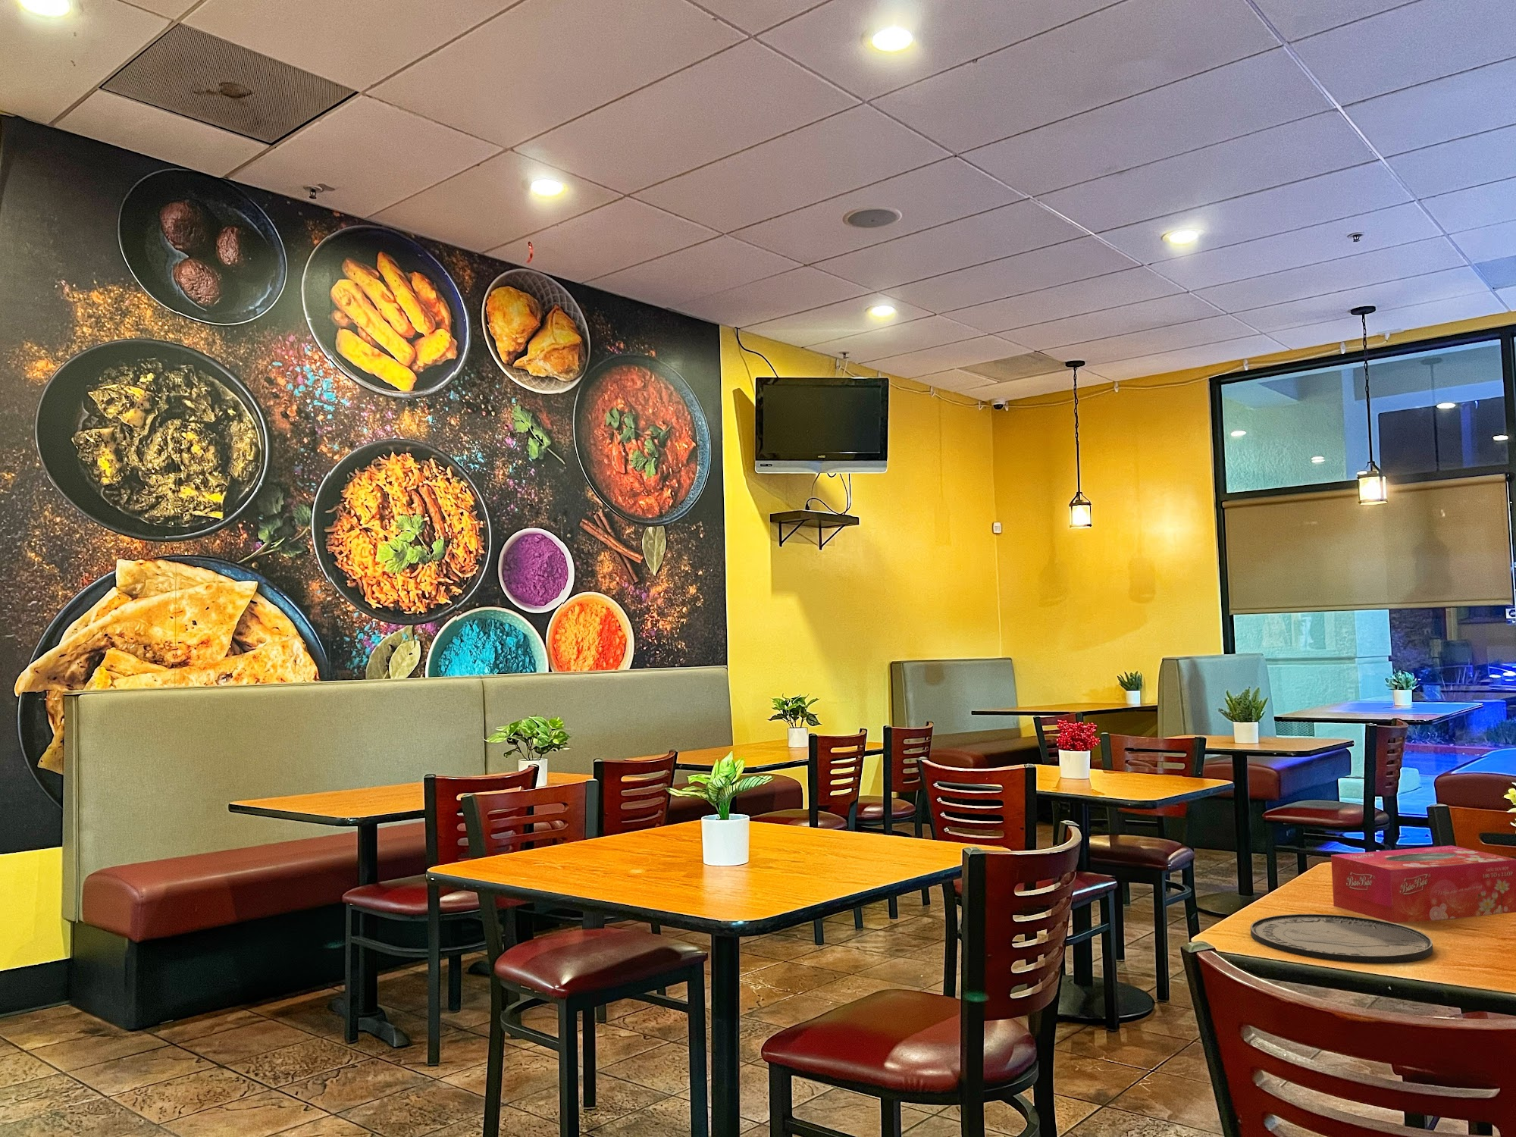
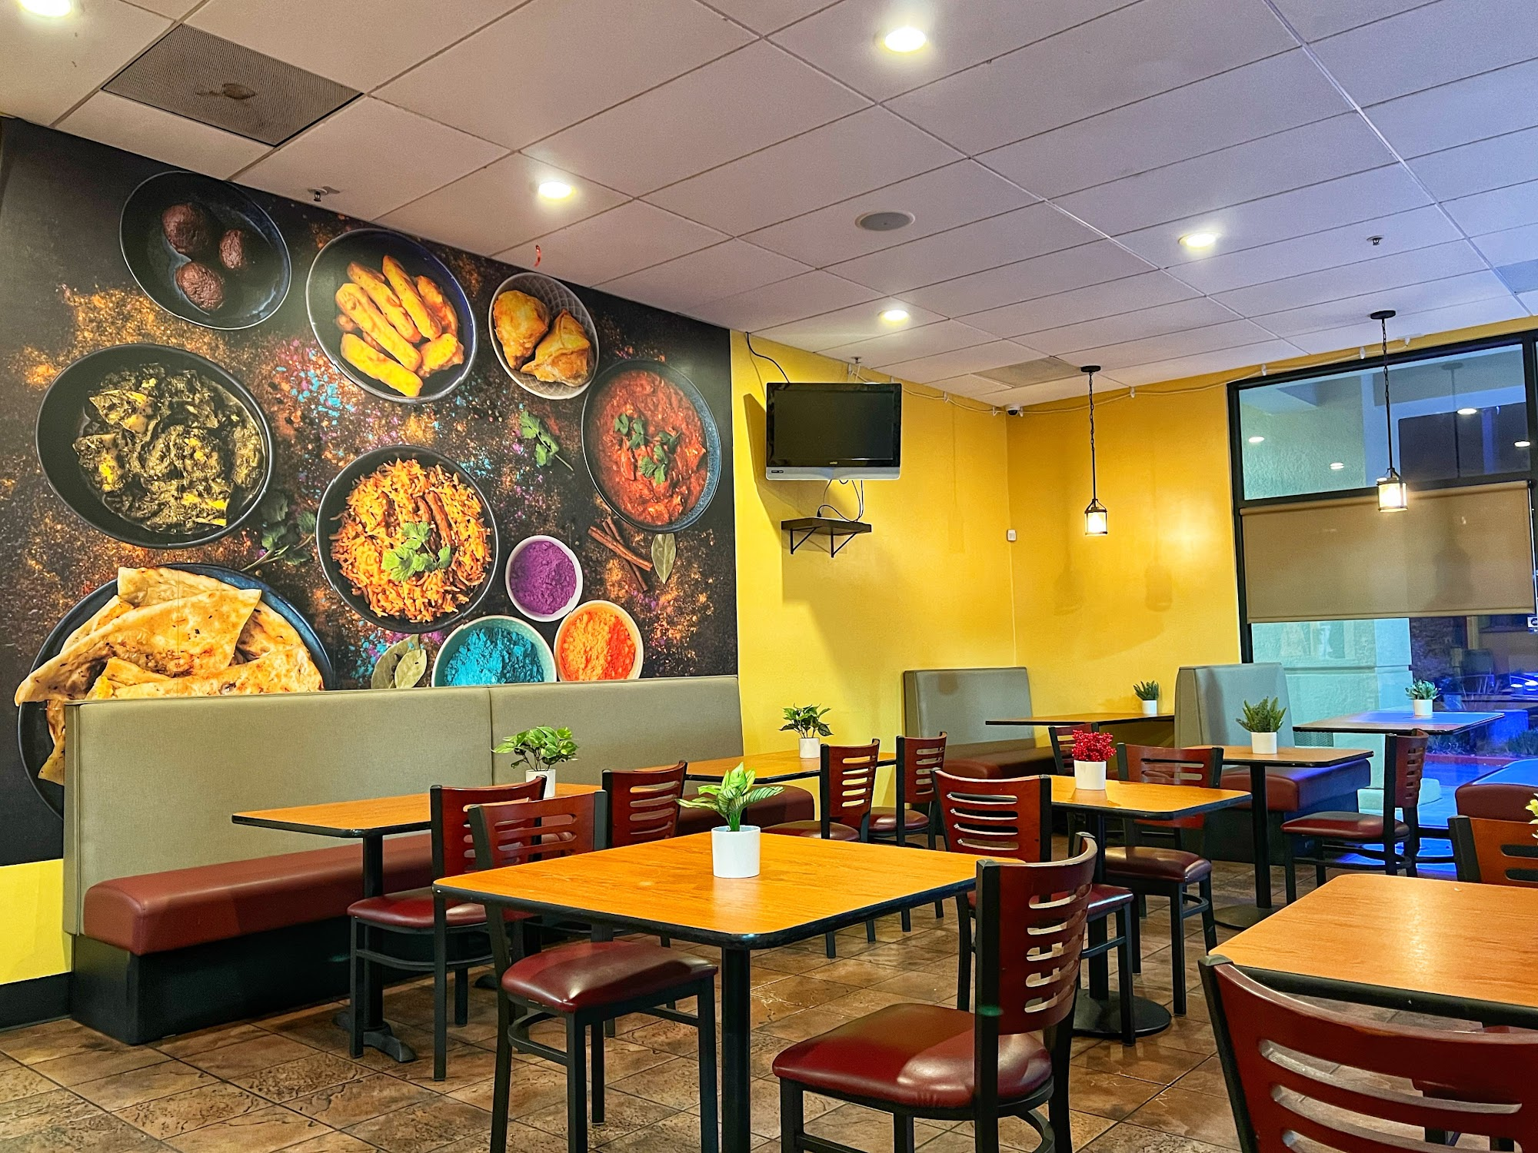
- plate (1338, 936)
- tissue box (1424, 883)
